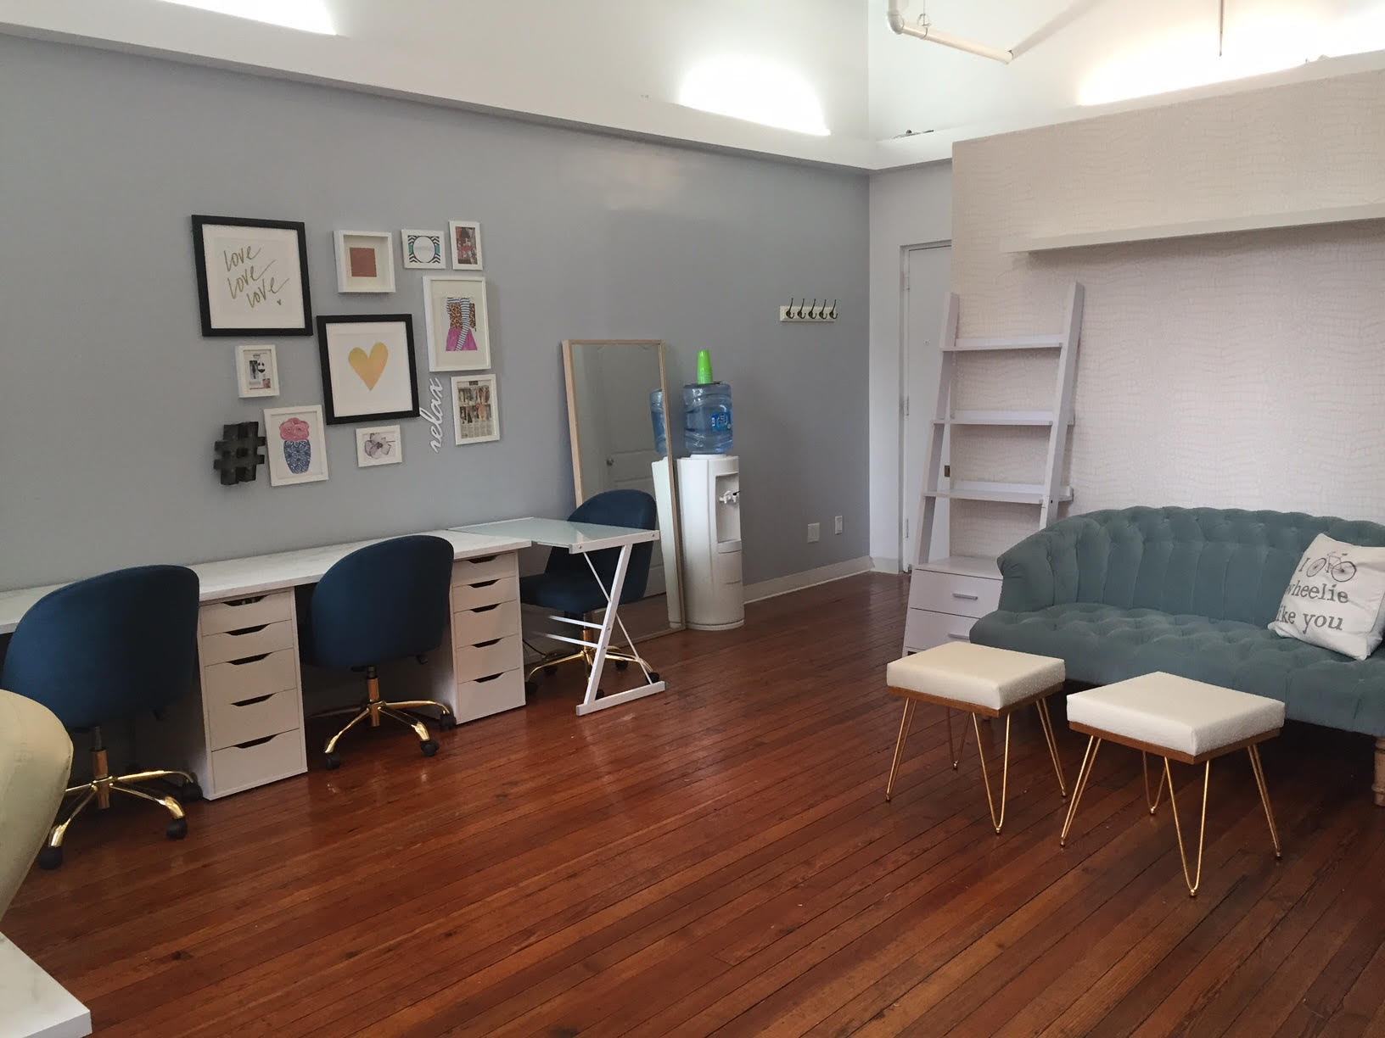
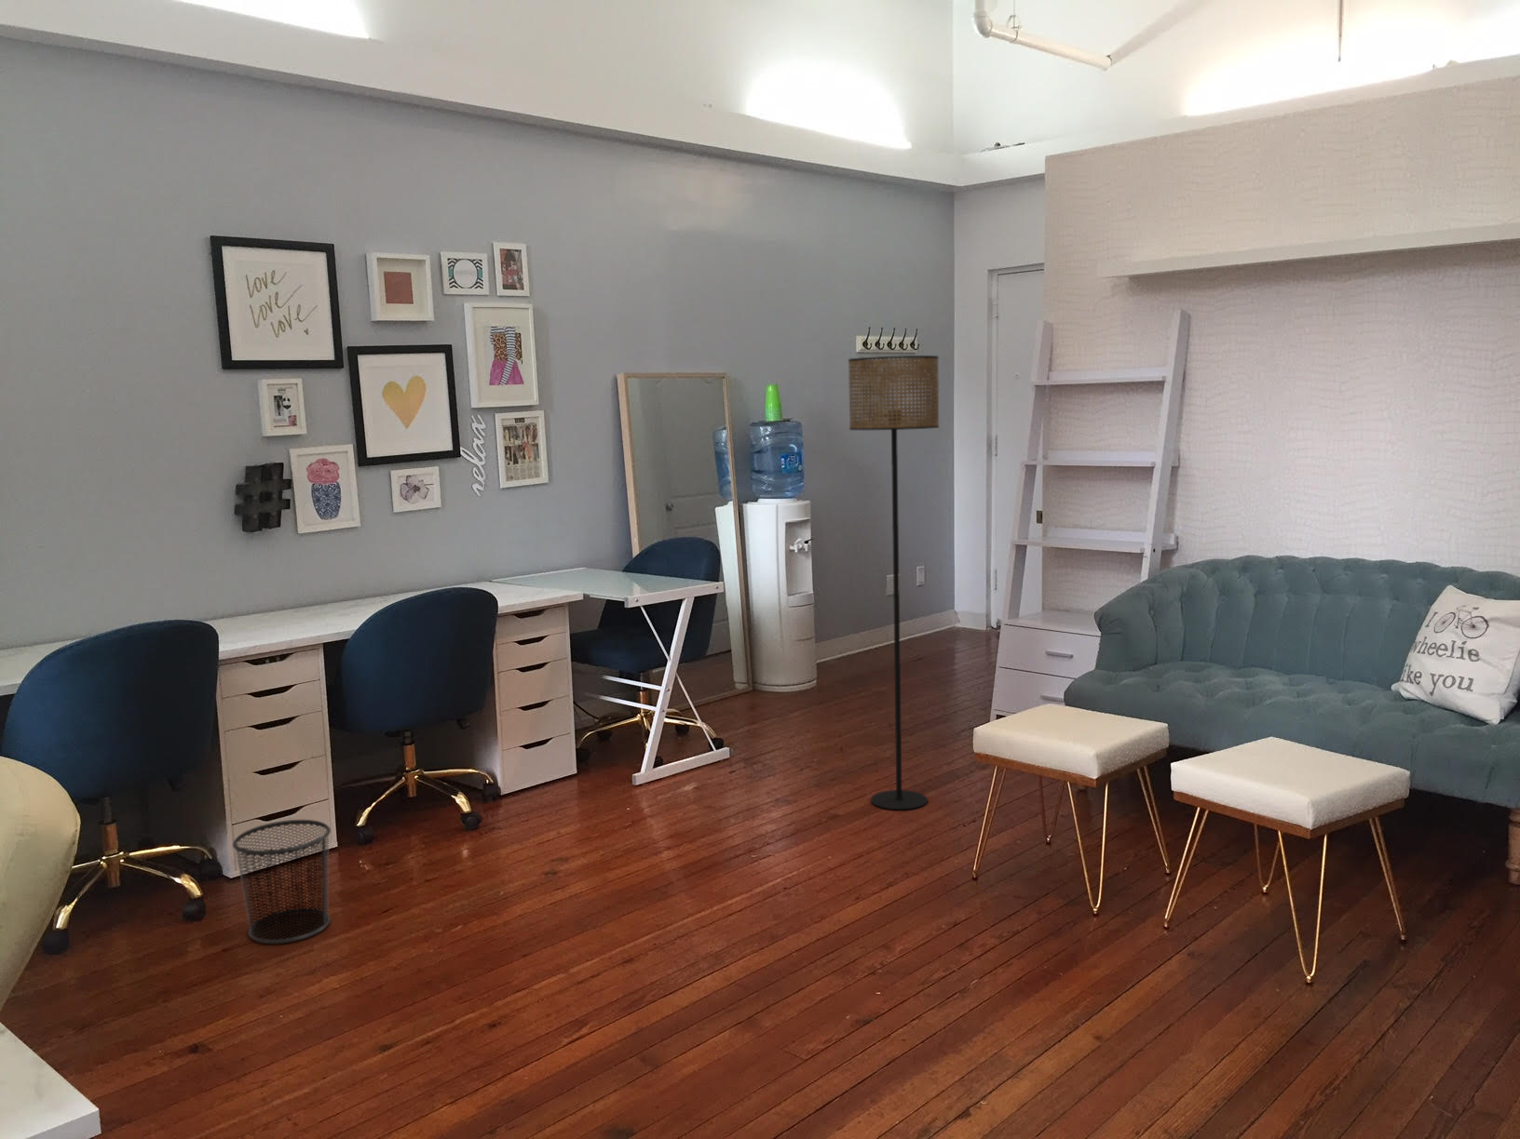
+ waste bin (286, 881)
+ floor lamp (896, 584)
